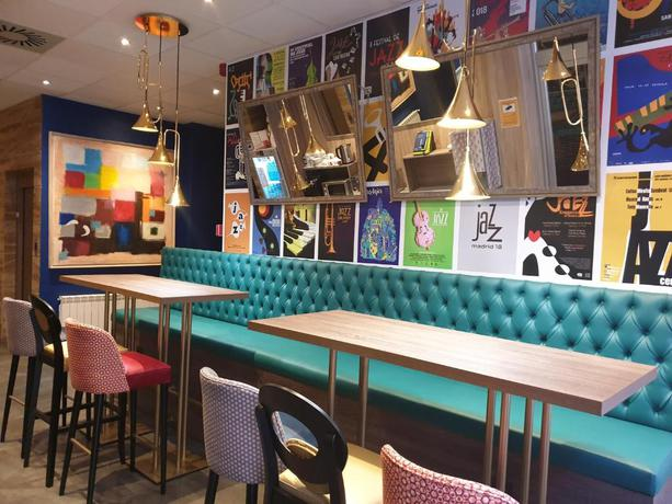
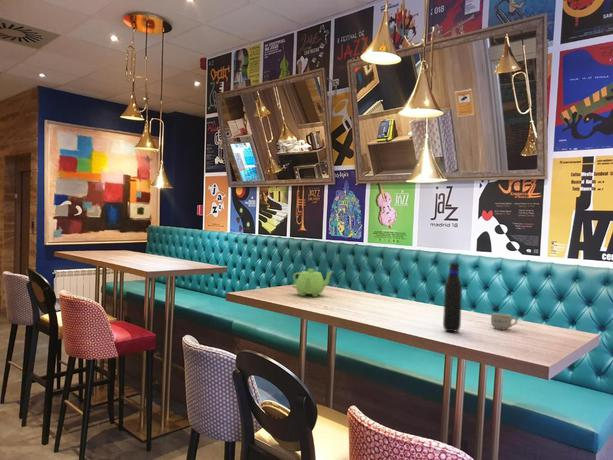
+ cup (503, 322)
+ teapot (312, 282)
+ water bottle (452, 297)
